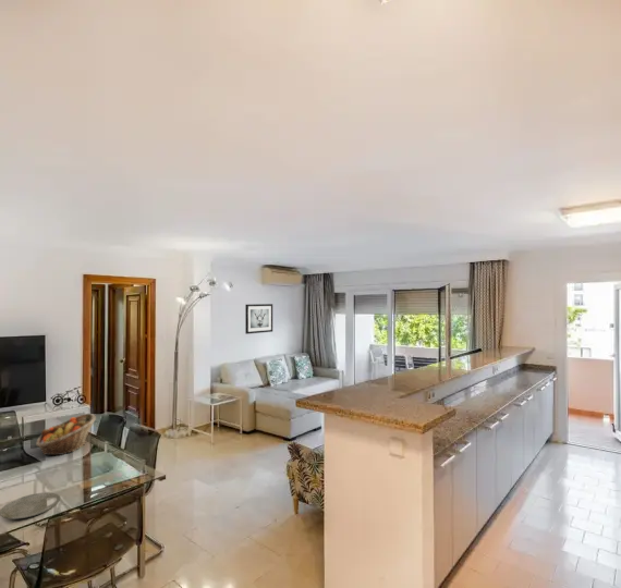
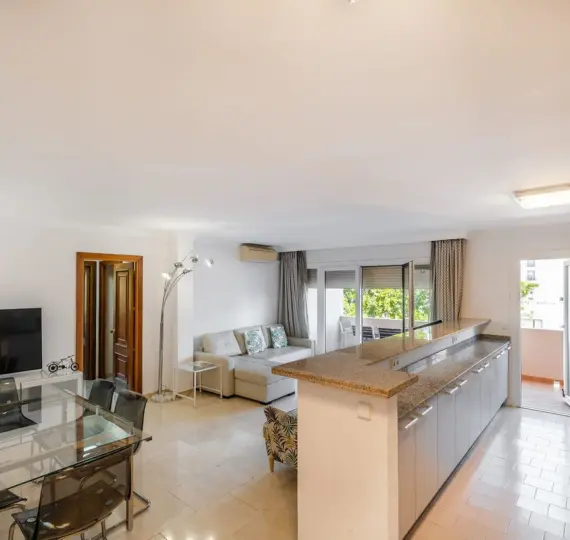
- plate (31, 505)
- wall art (259, 318)
- fruit basket (66, 433)
